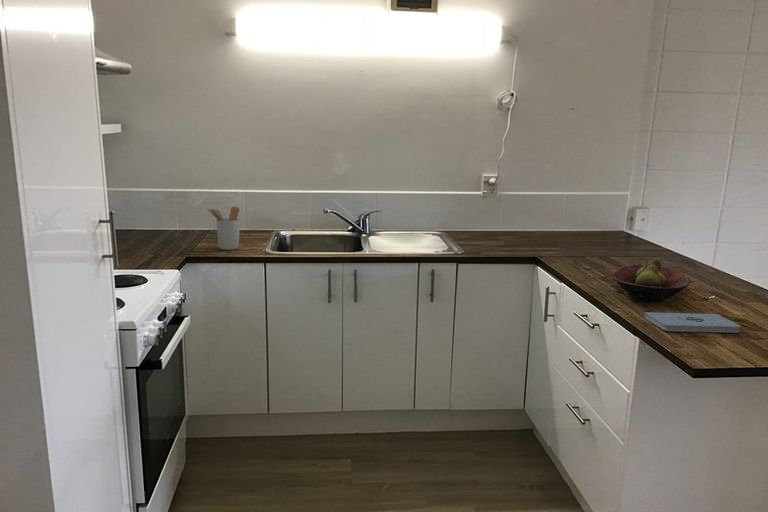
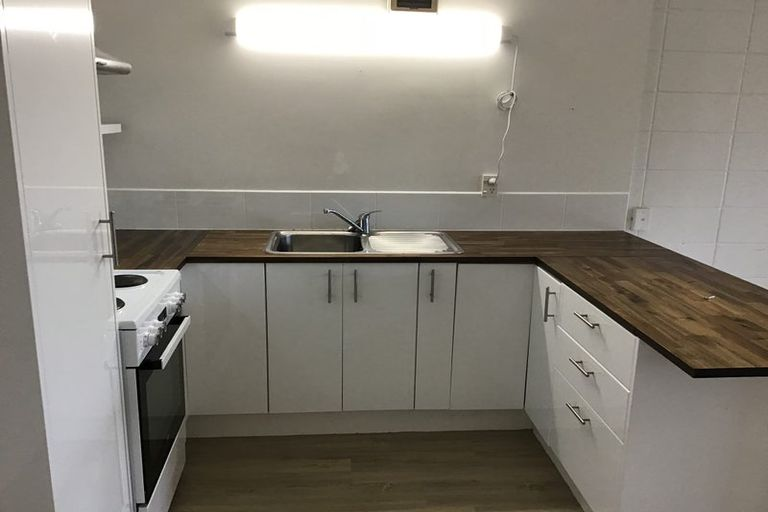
- fruit bowl (650, 277)
- utensil holder (223, 227)
- notepad (691, 322)
